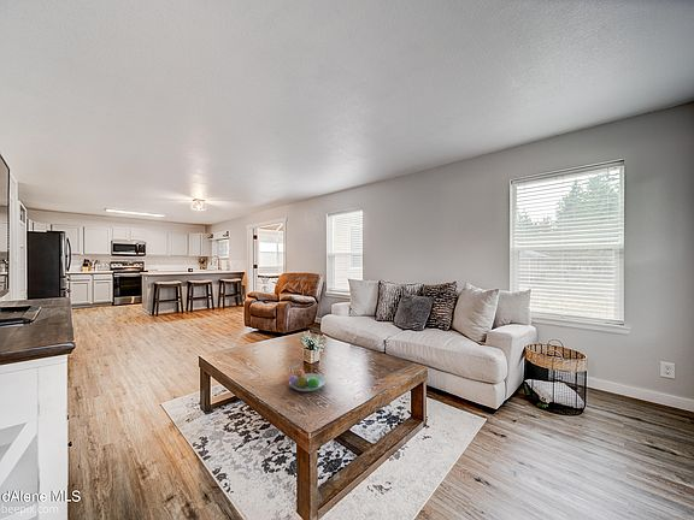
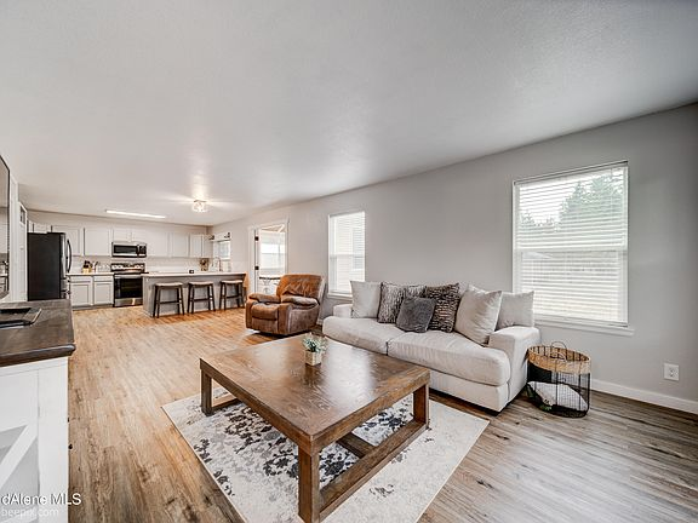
- fruit bowl (307, 378)
